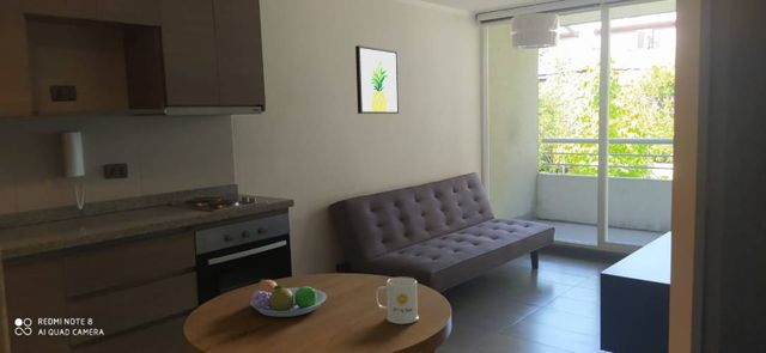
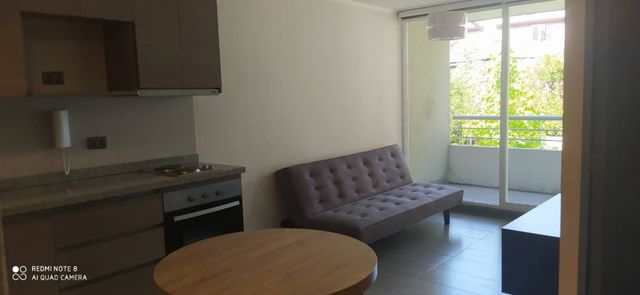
- mug (397, 299)
- fruit bowl (288, 292)
- wall art (378, 81)
